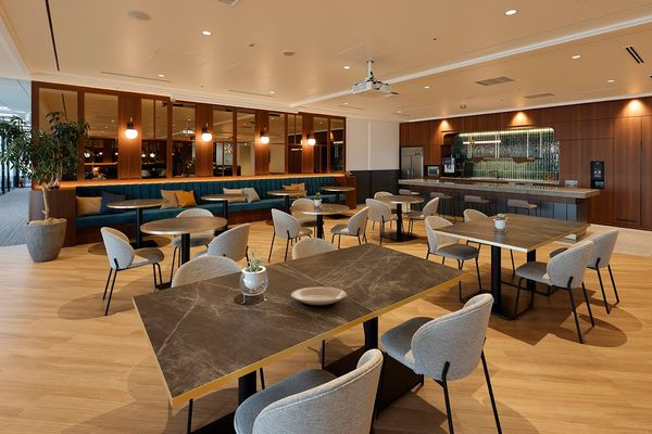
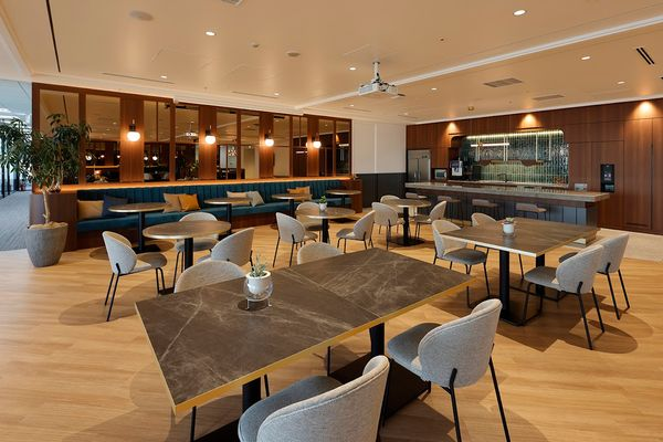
- plate (318, 297)
